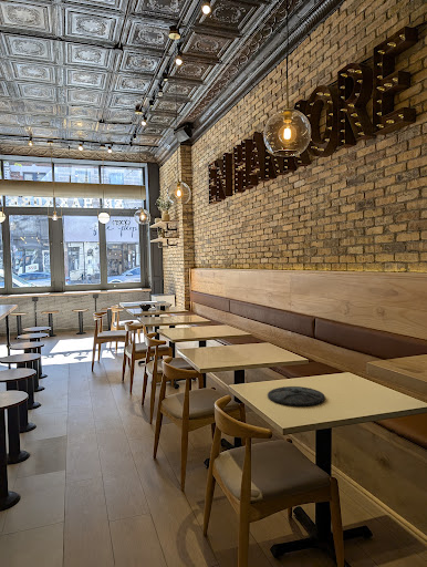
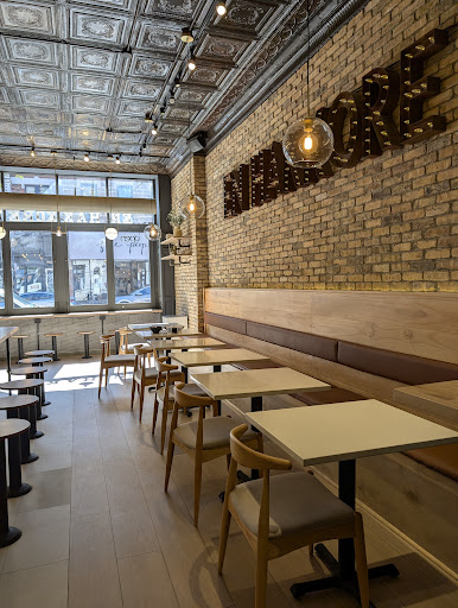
- plate (295, 392)
